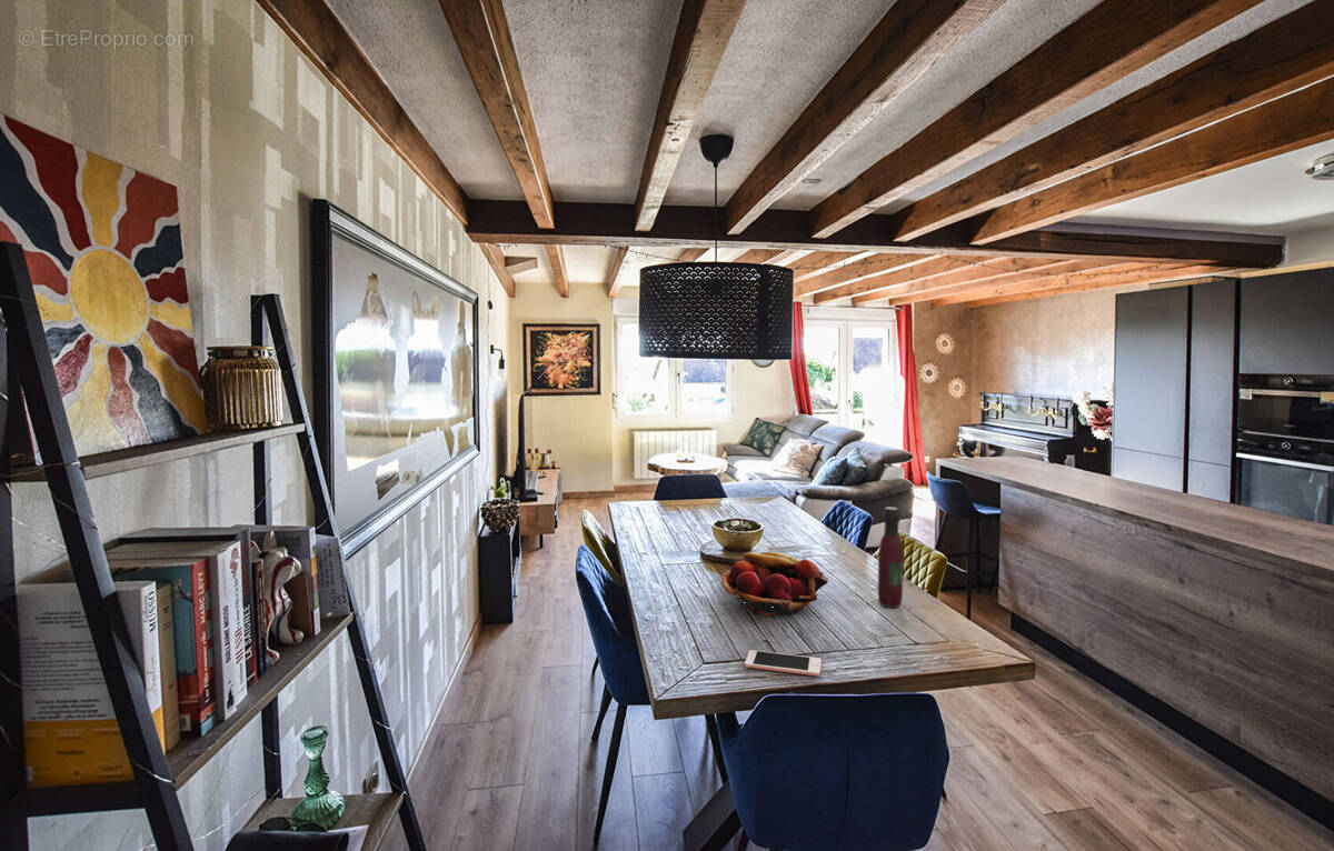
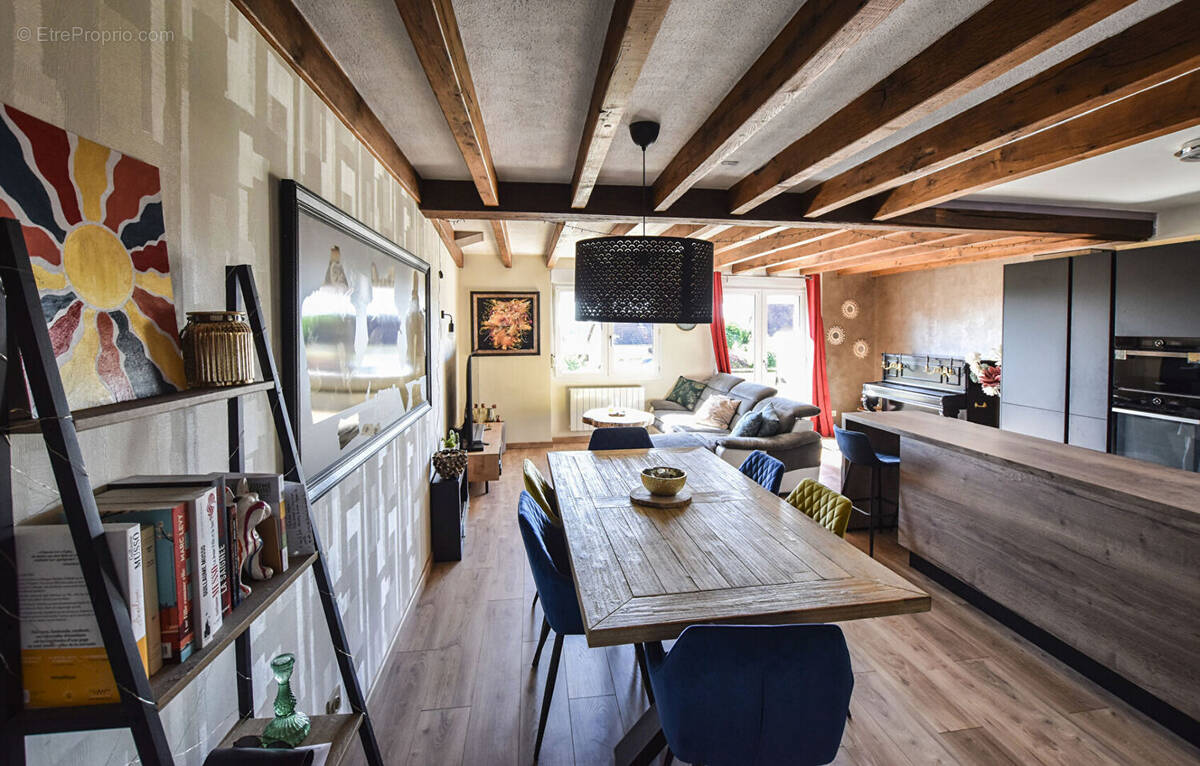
- cell phone (783, 662)
- wine bottle (890, 557)
- fruit basket (771, 578)
